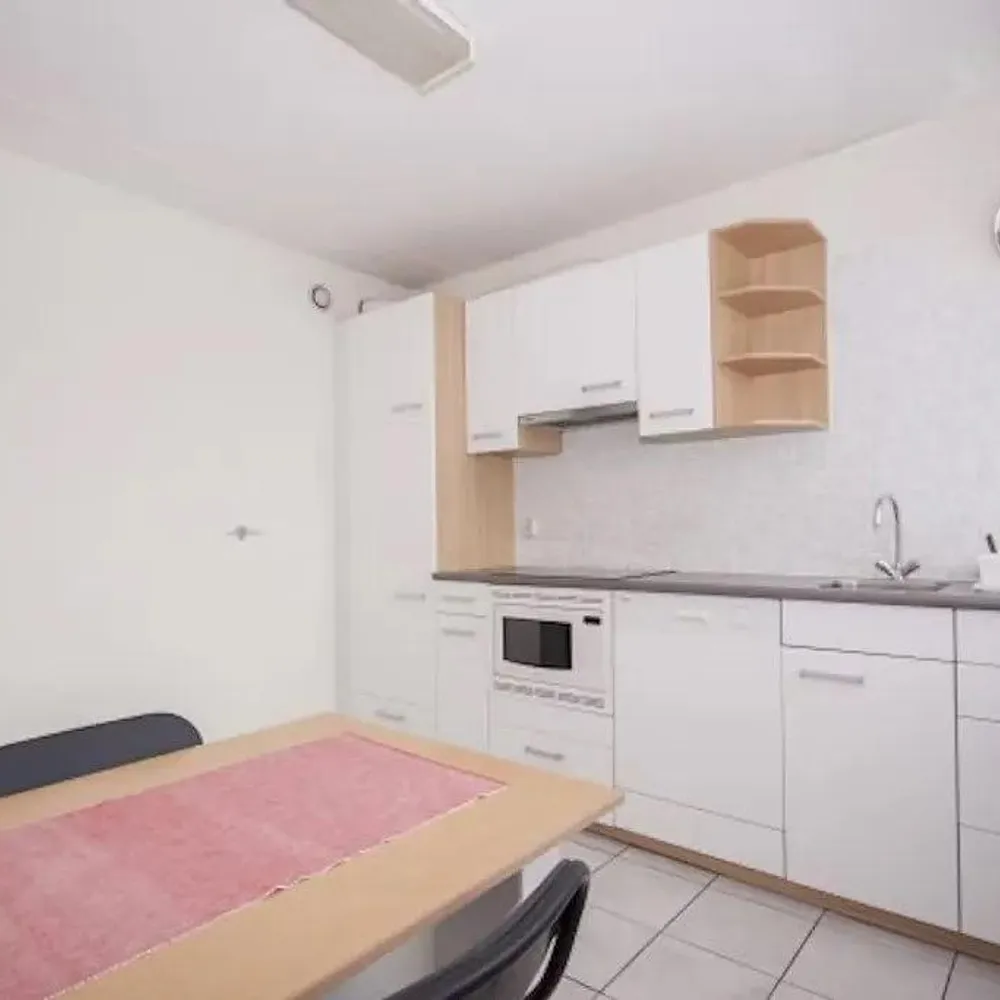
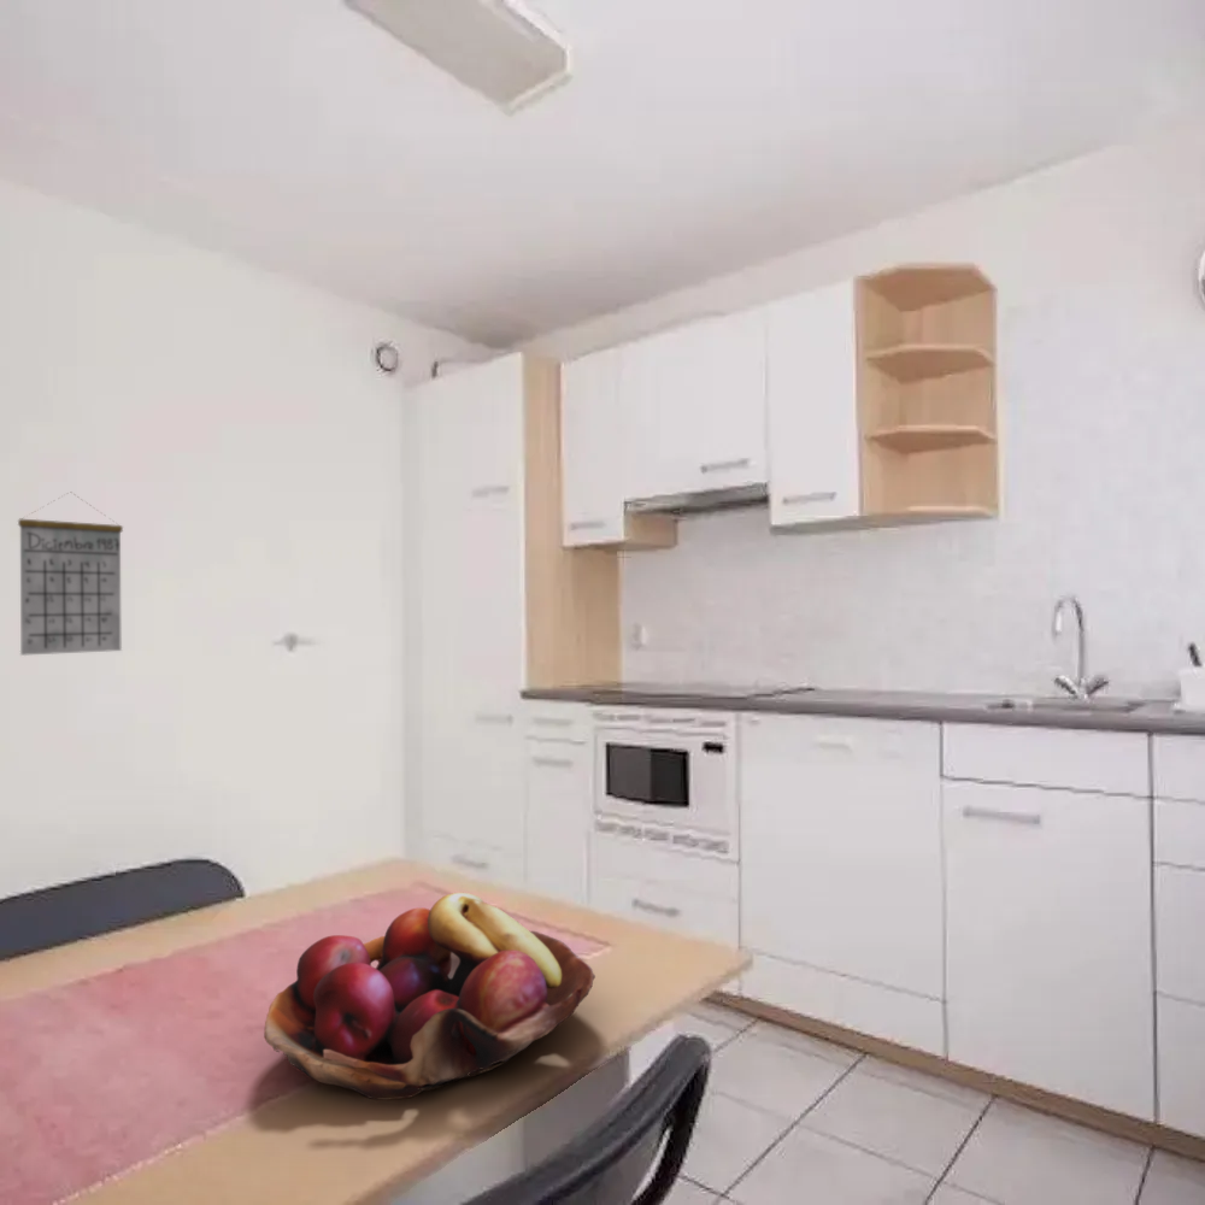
+ calendar (72, 571)
+ fruit basket (440, 977)
